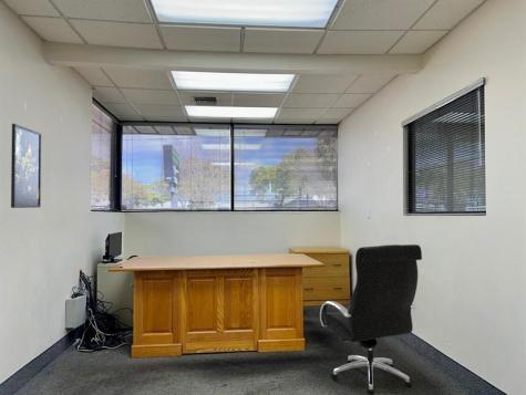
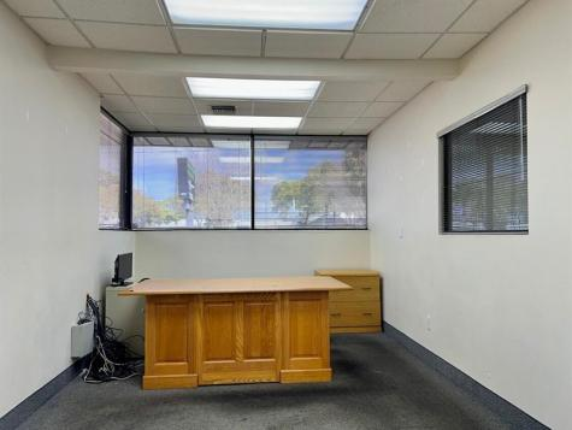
- office chair (369, 310)
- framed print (27, 167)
